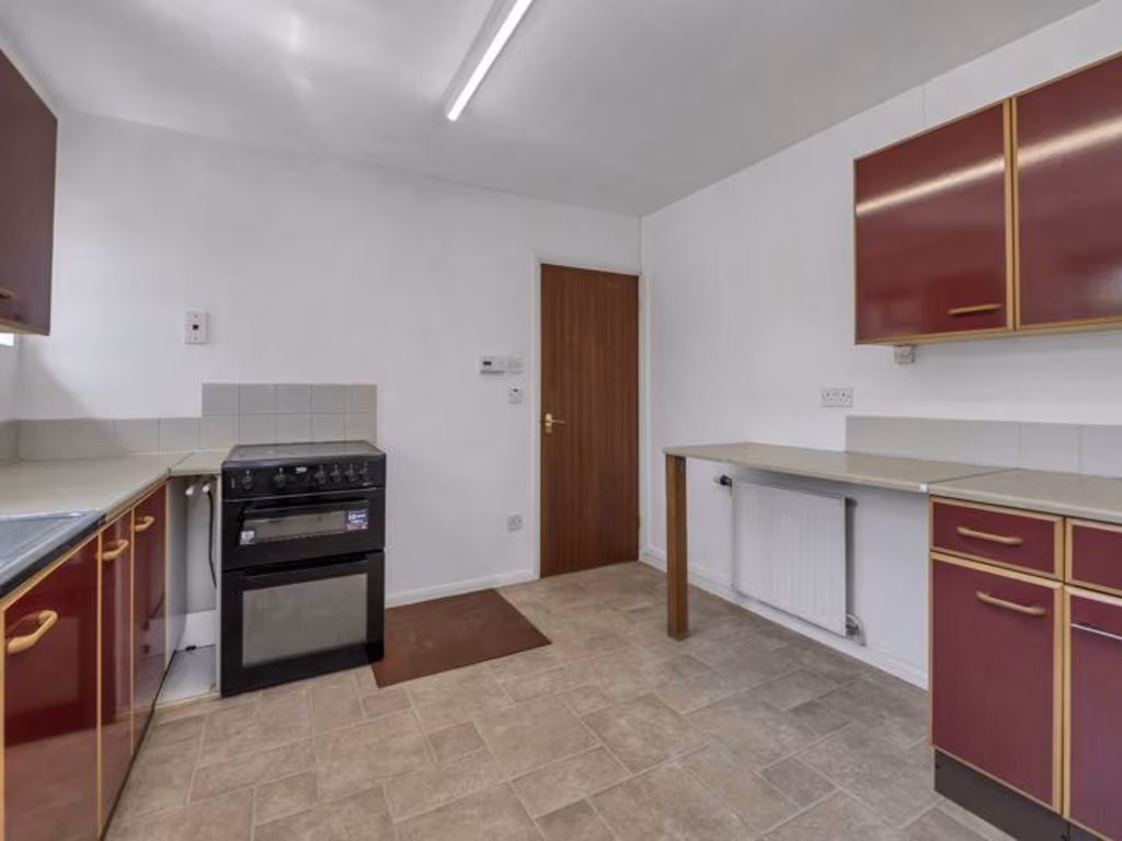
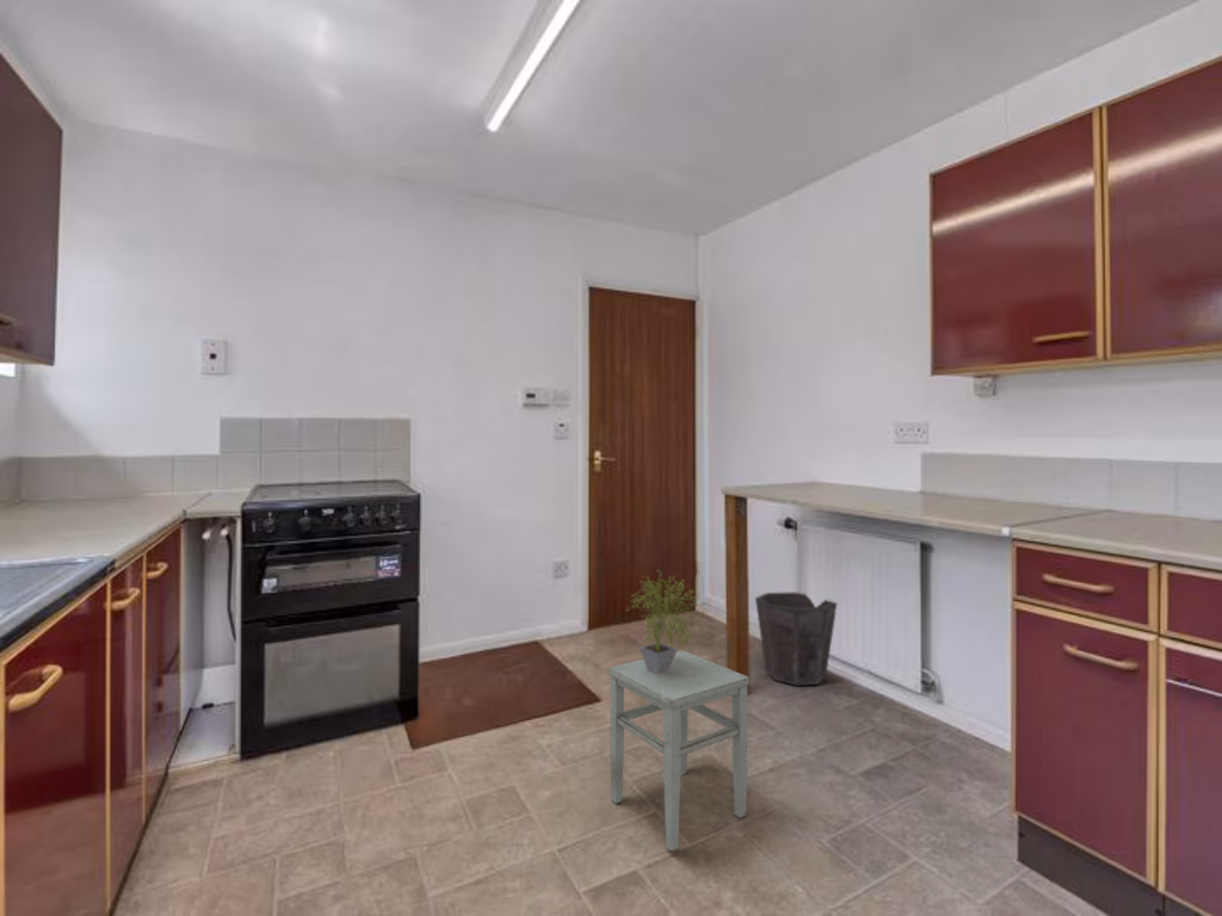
+ potted plant (666, 618)
+ waste bin (795, 637)
+ stool (677, 739)
